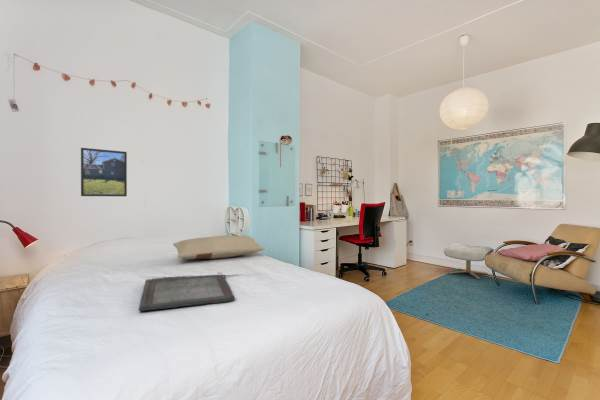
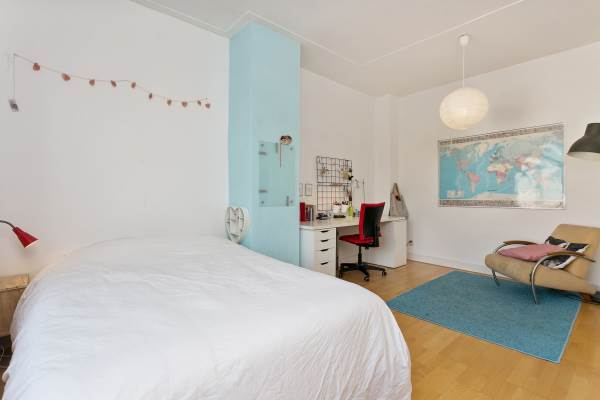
- ottoman (468, 259)
- serving tray (186, 288)
- pillow (219, 246)
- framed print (104, 173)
